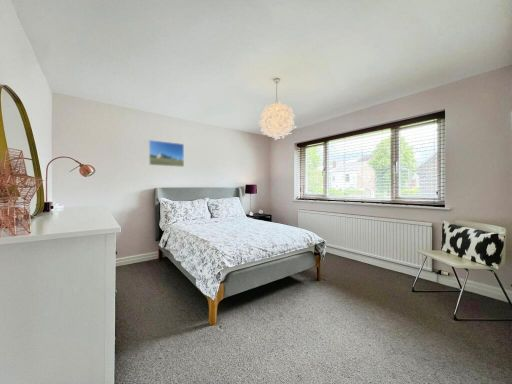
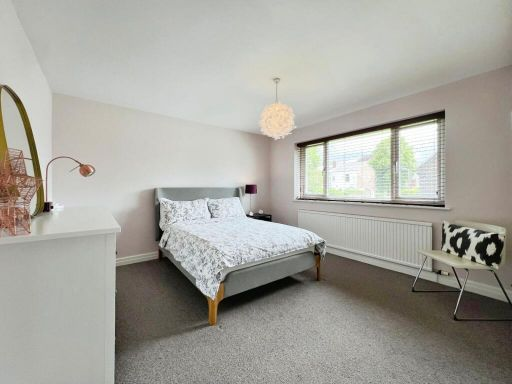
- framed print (167, 154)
